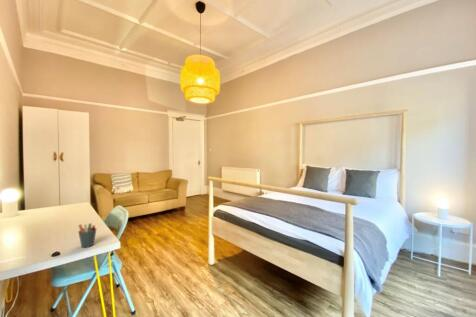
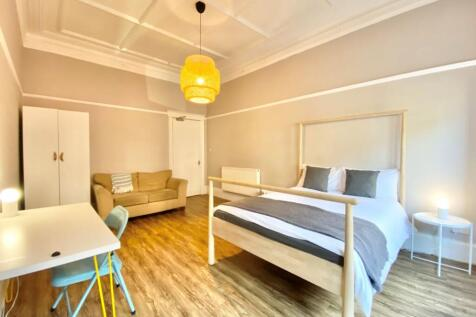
- pen holder (87, 233)
